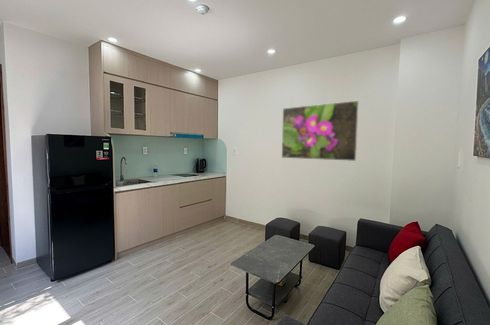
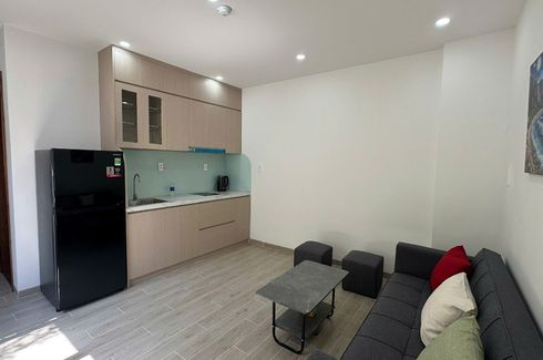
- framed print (316, 132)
